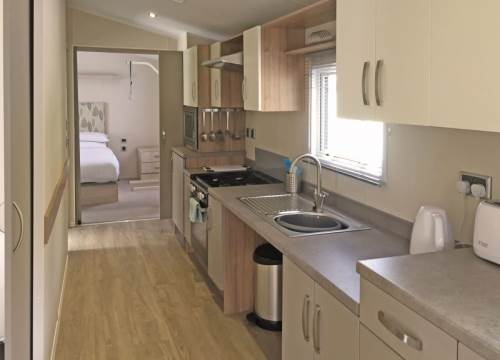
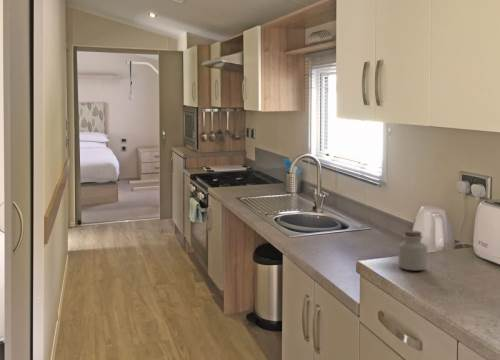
+ jar (412, 249)
